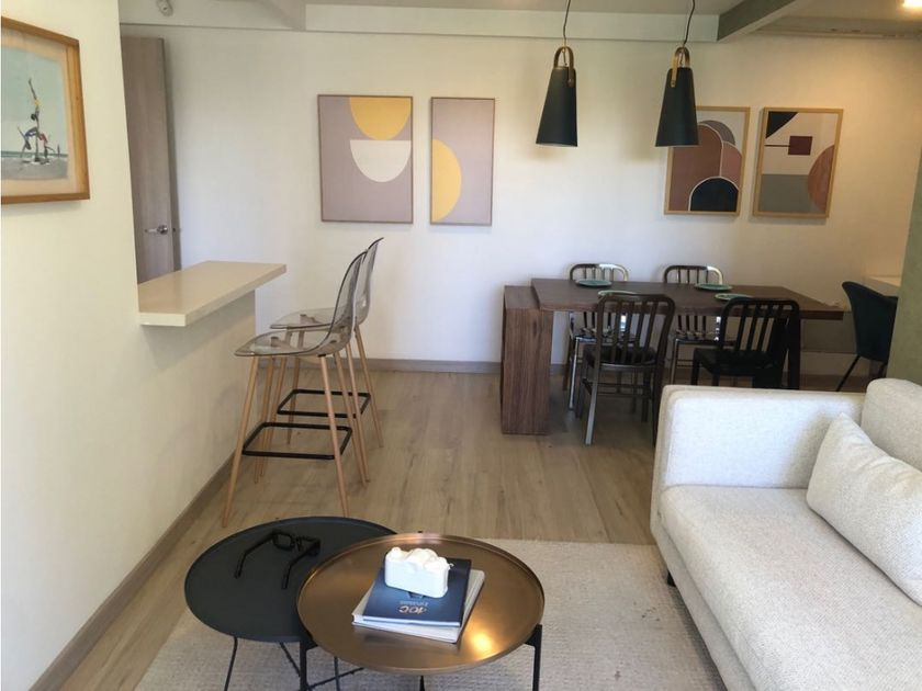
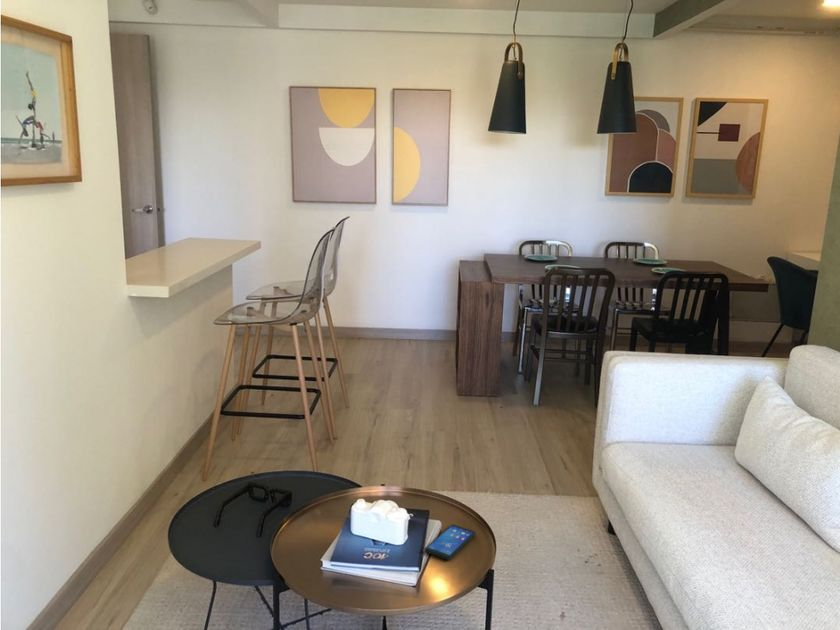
+ smartphone (450, 541)
